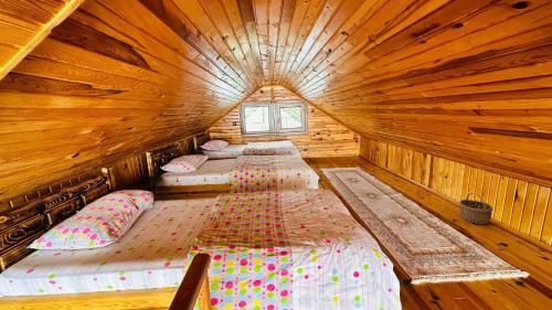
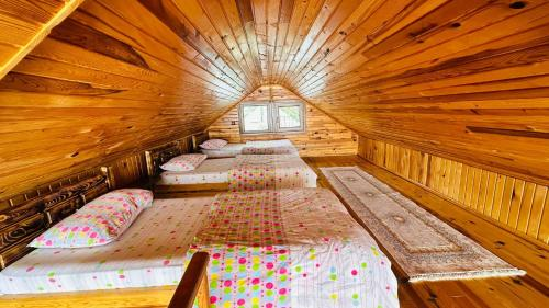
- wicker basket (475, 206)
